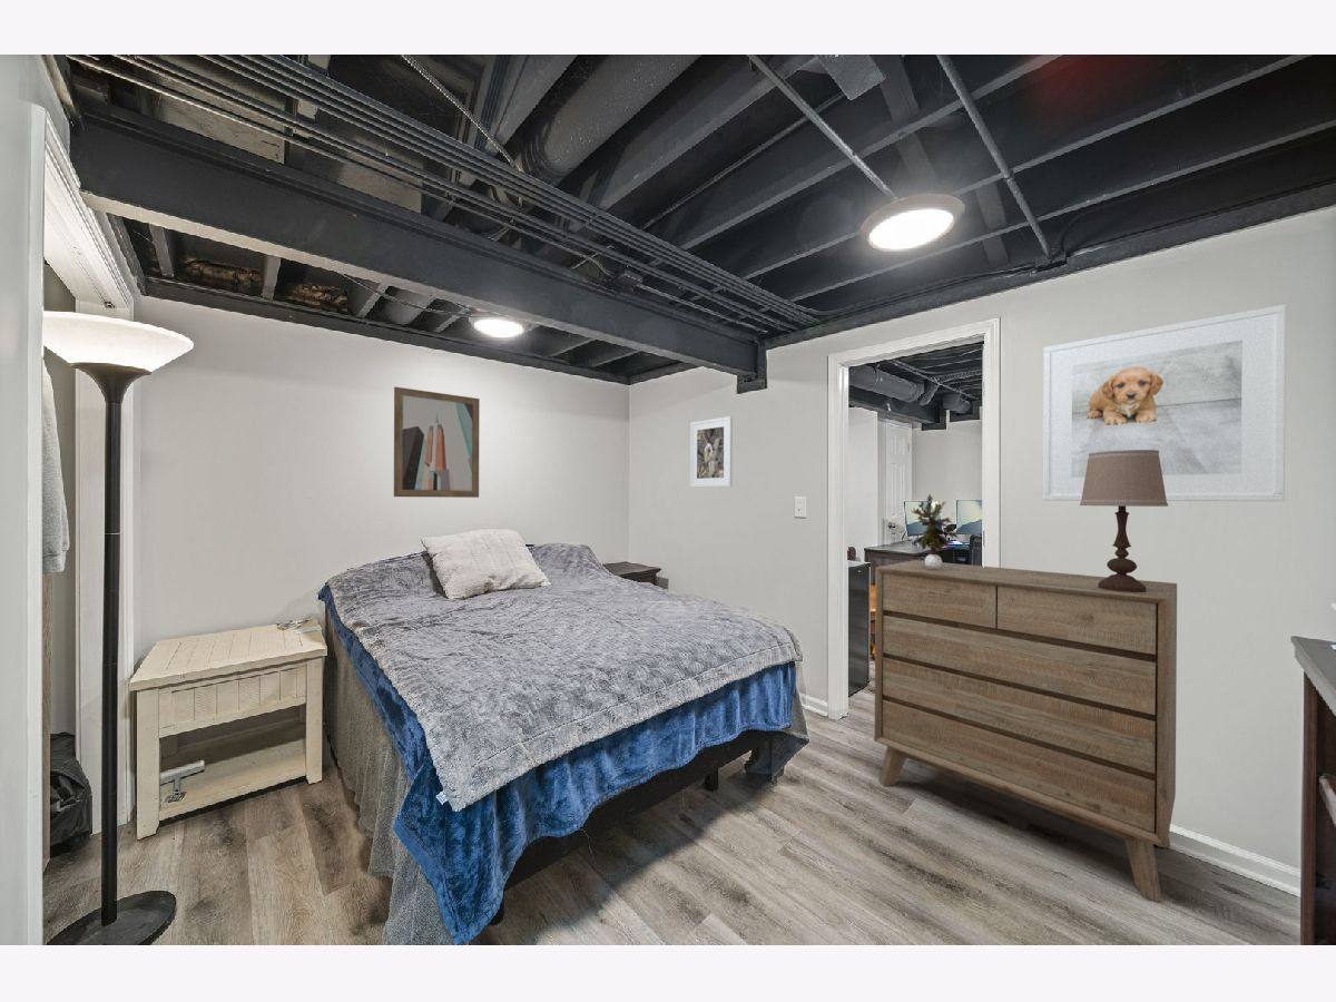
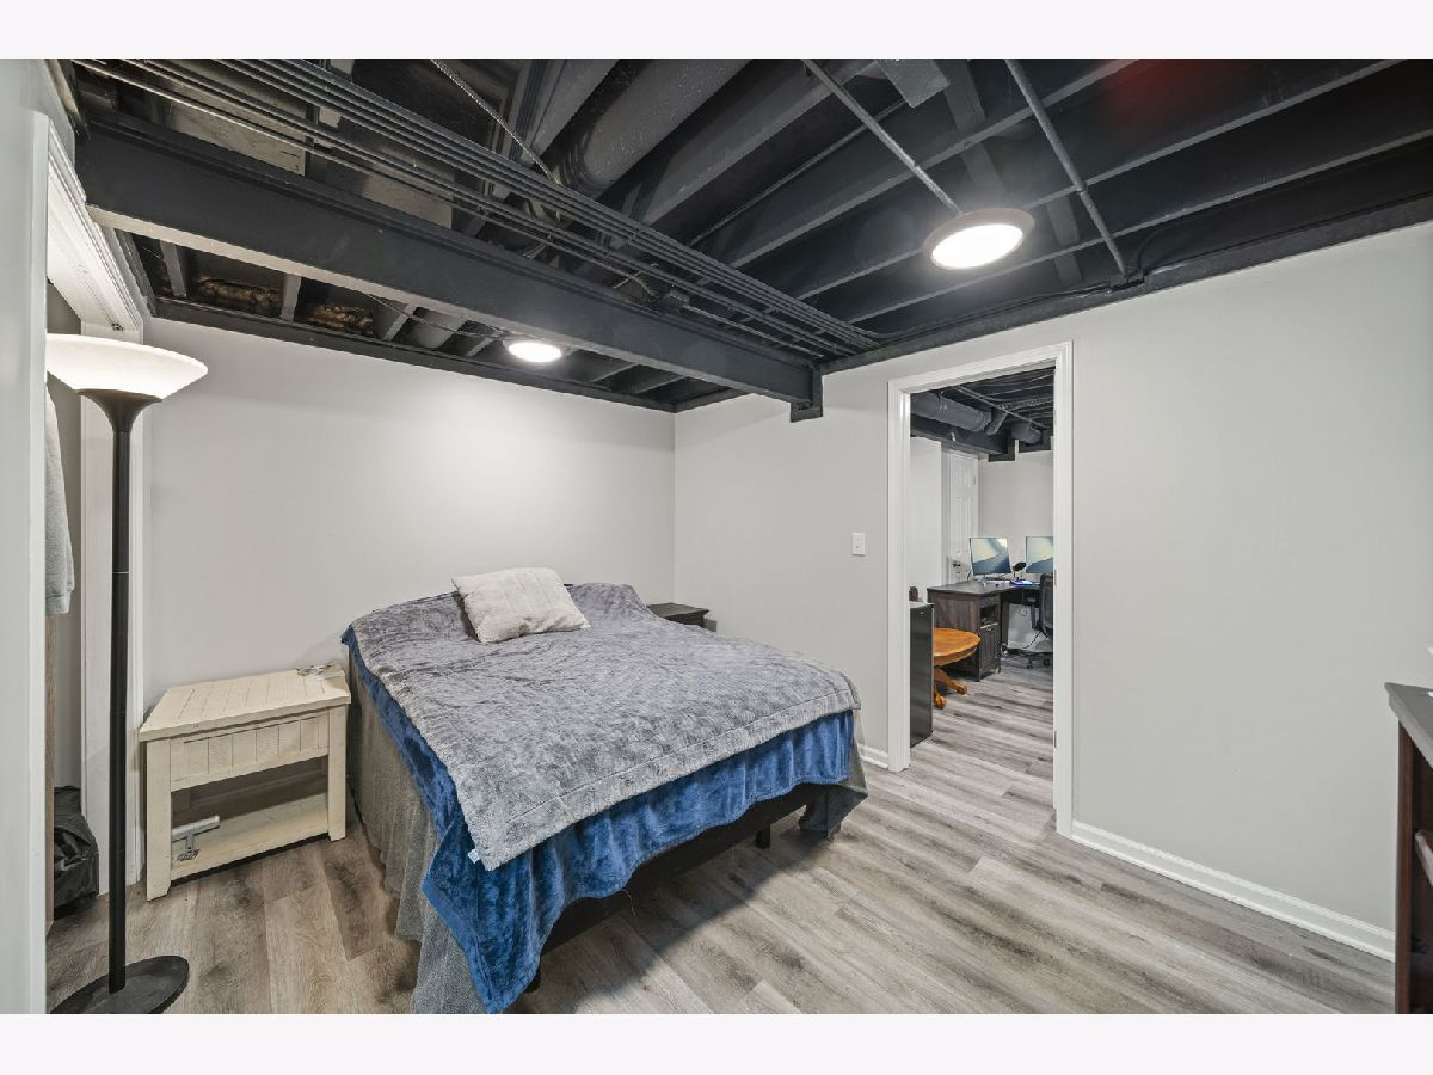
- wall art (439, 444)
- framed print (710, 453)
- potted plant (931, 531)
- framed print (1149, 414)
- dresser (1010, 692)
- table lamp (1121, 520)
